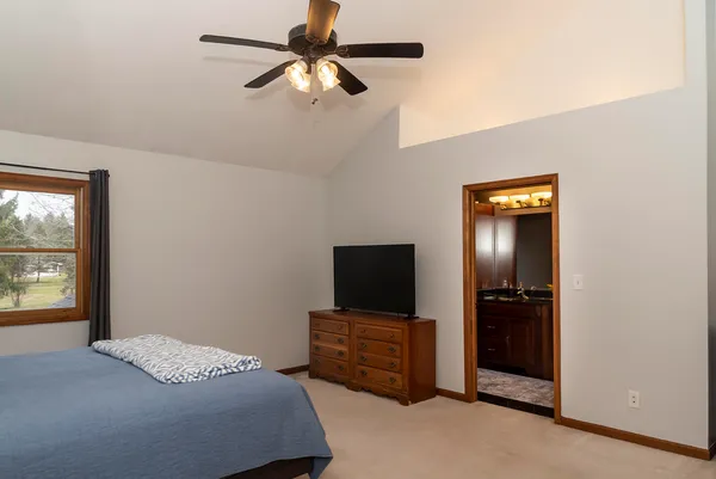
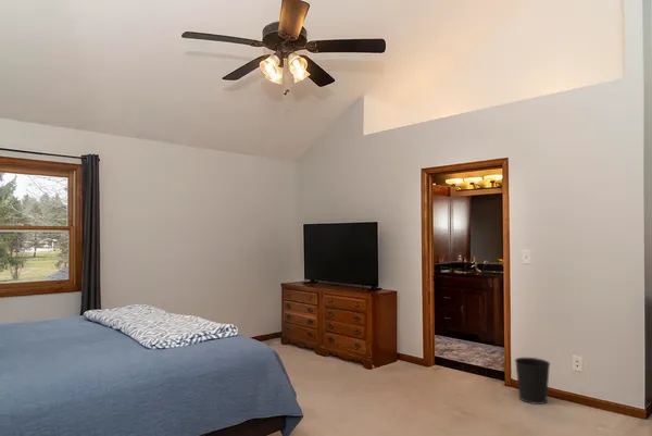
+ wastebasket (532, 381)
